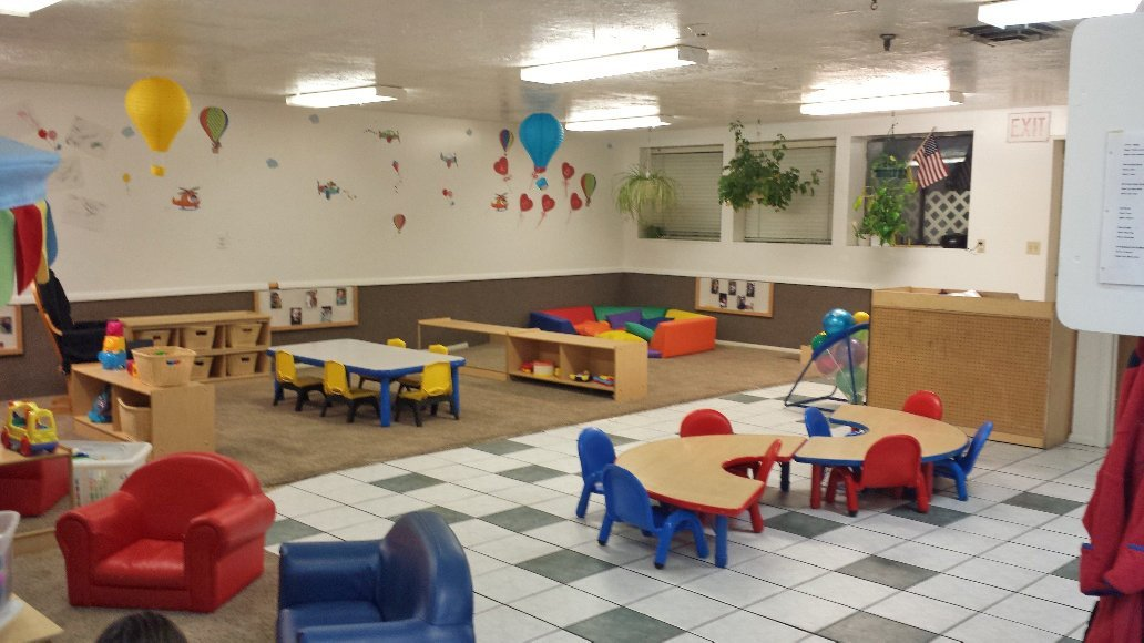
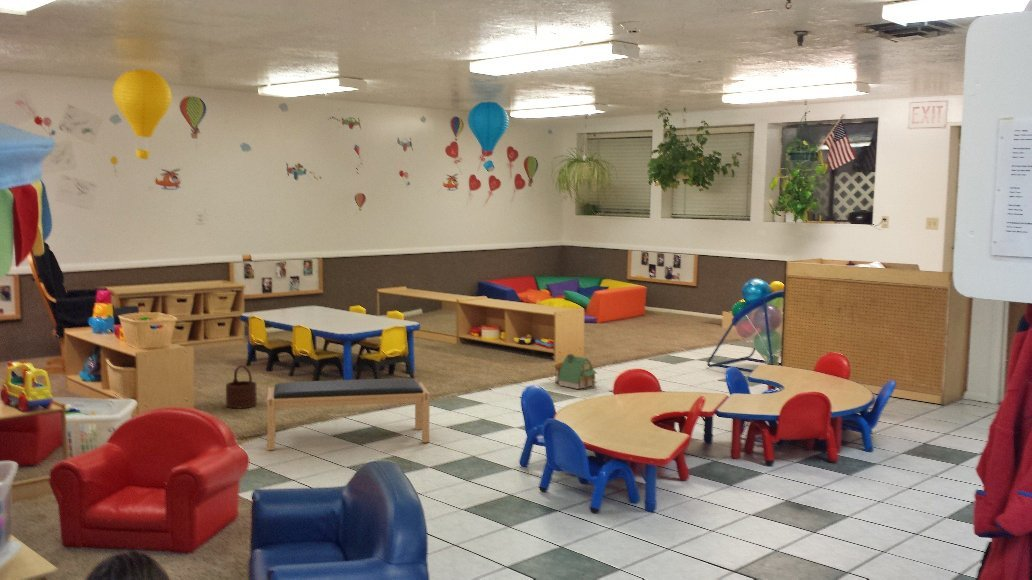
+ bench (348, 404)
+ wooden bucket (241, 385)
+ toy house (573, 369)
